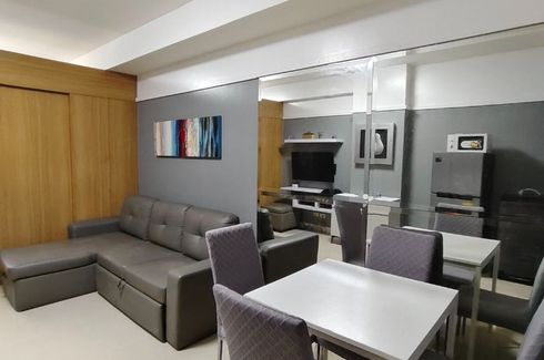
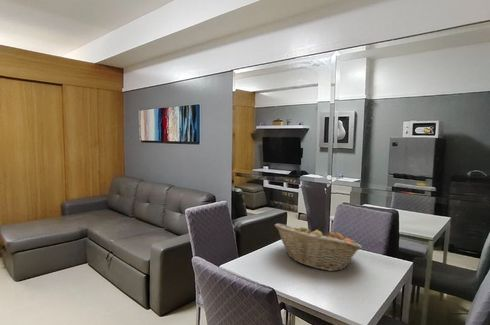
+ fruit basket (315, 241)
